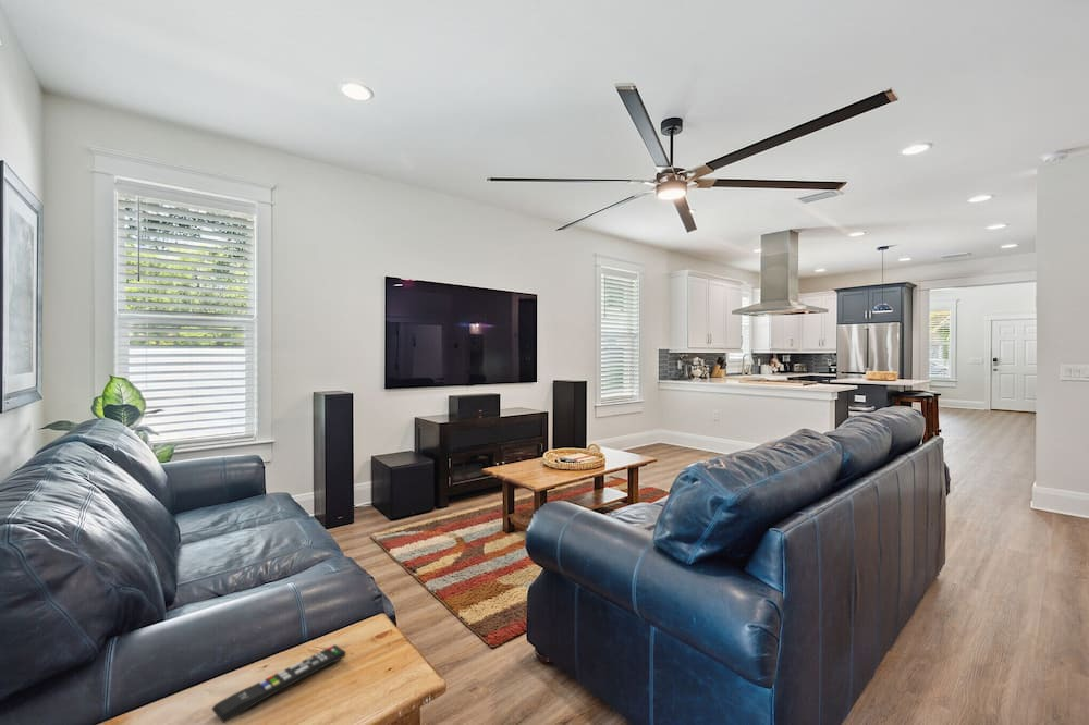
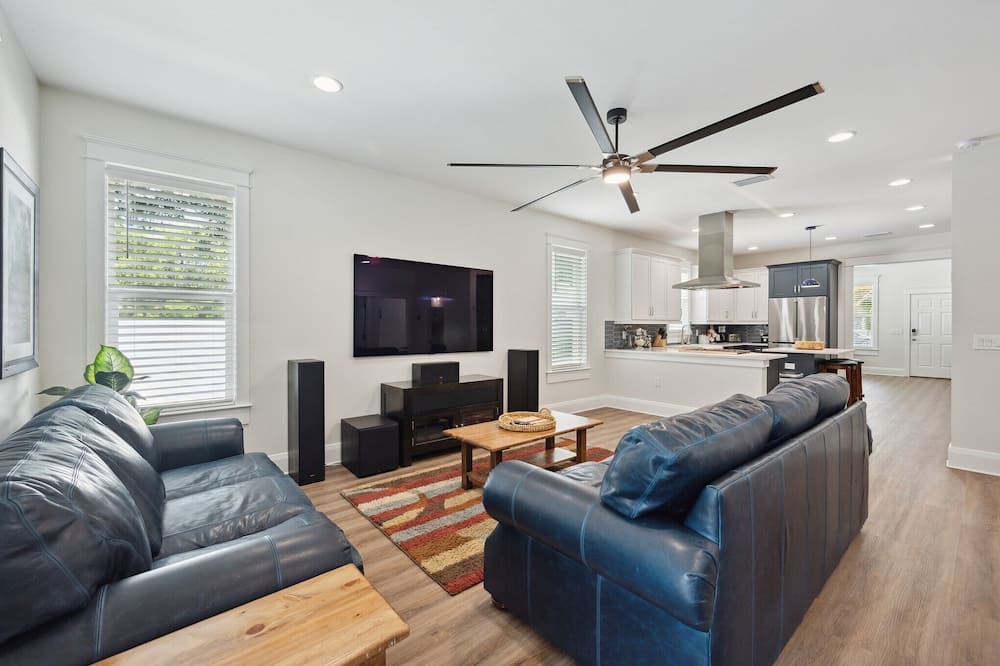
- remote control (284, 678)
